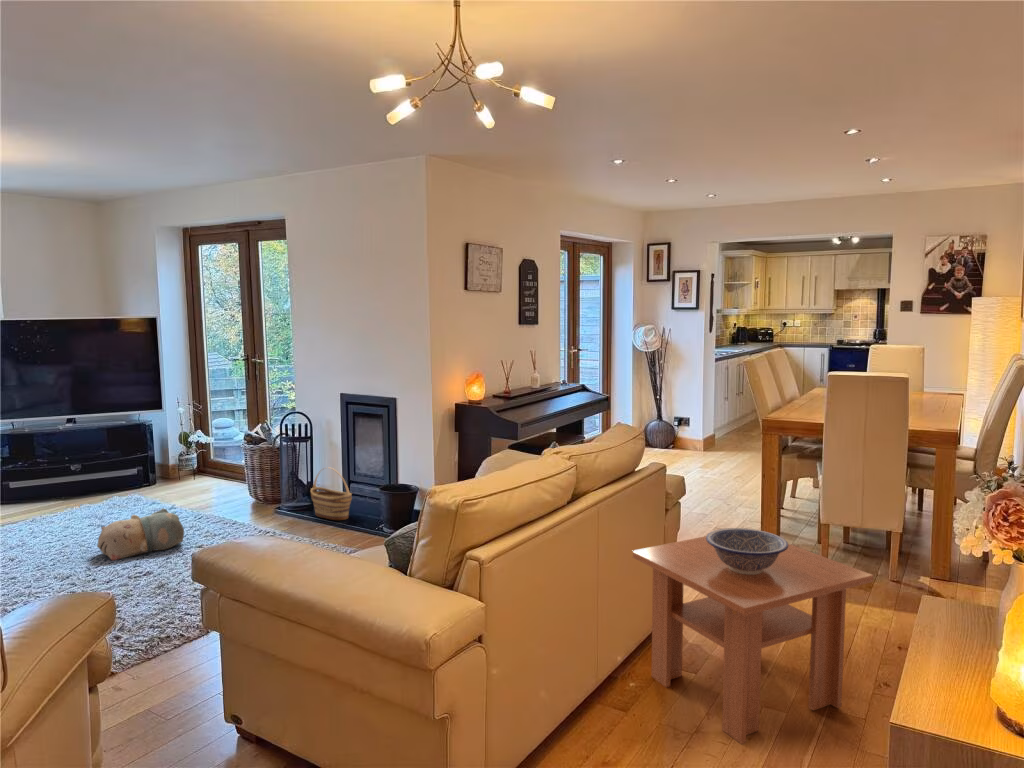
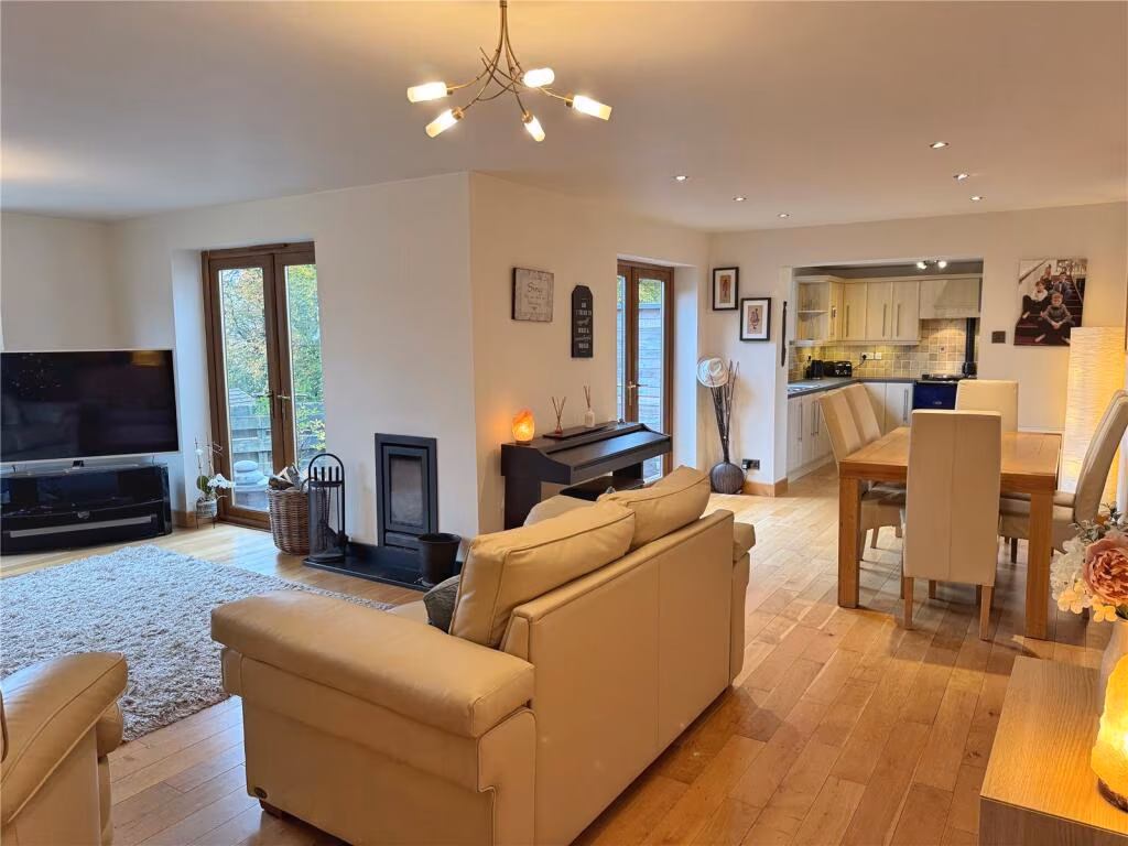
- basket (330, 491)
- coffee table (744, 627)
- decorative bowl (746, 553)
- plush toy (141, 533)
